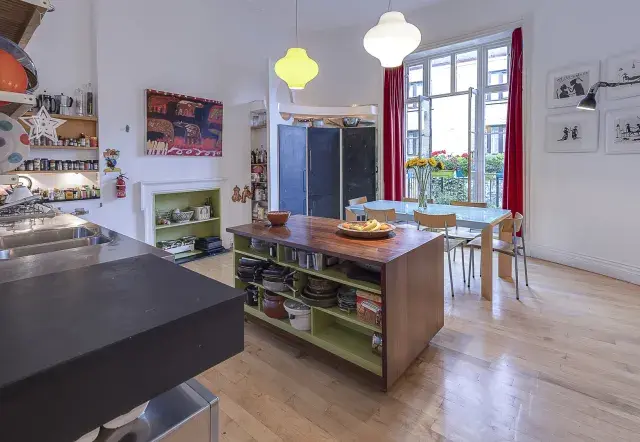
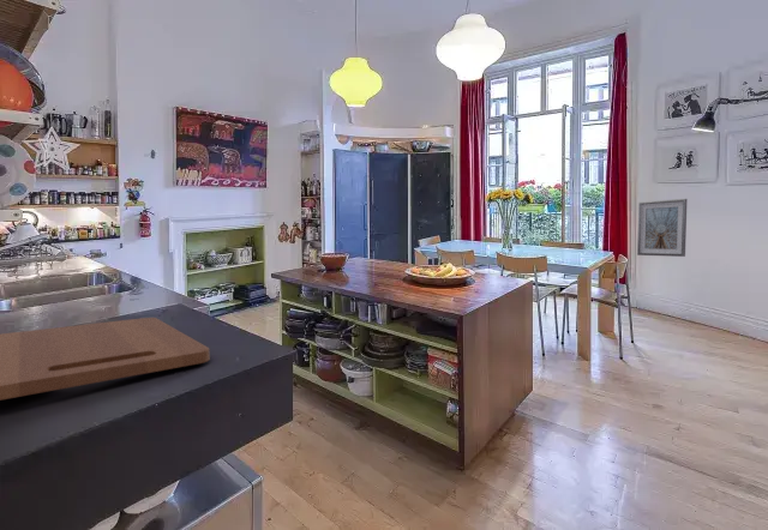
+ picture frame (660, 228)
+ cutting board (92, 347)
